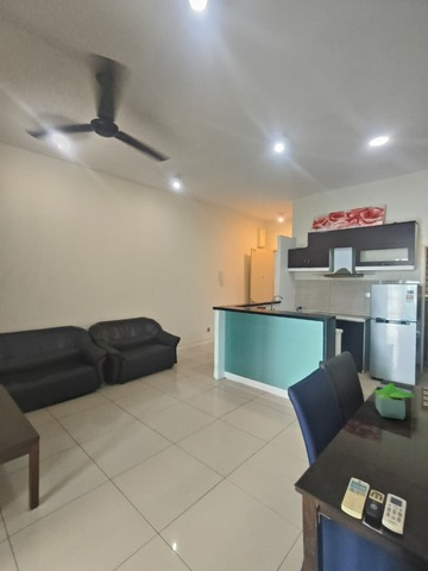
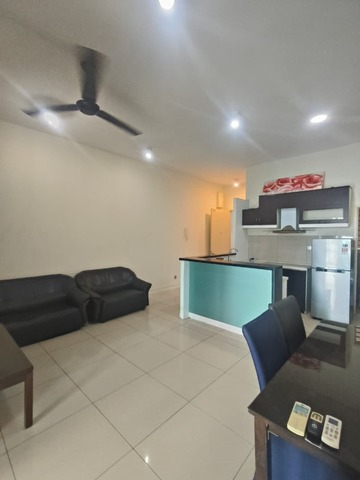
- potted plant (391, 400)
